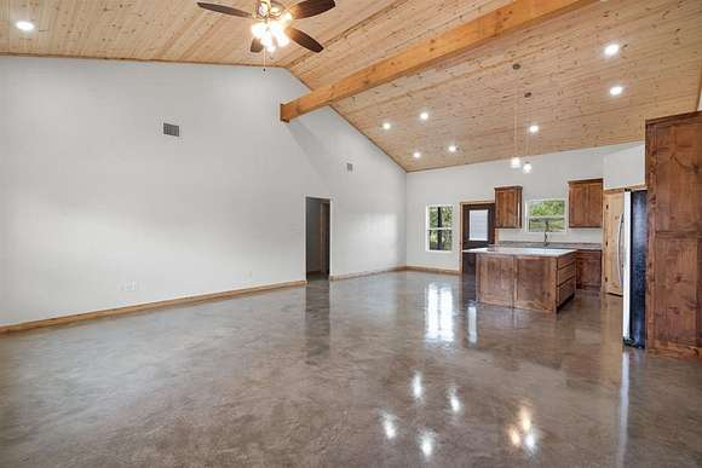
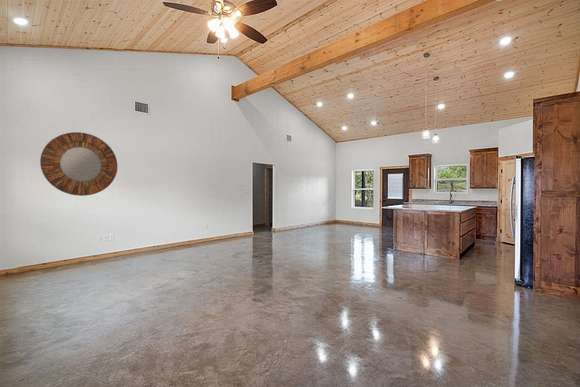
+ home mirror (81, 164)
